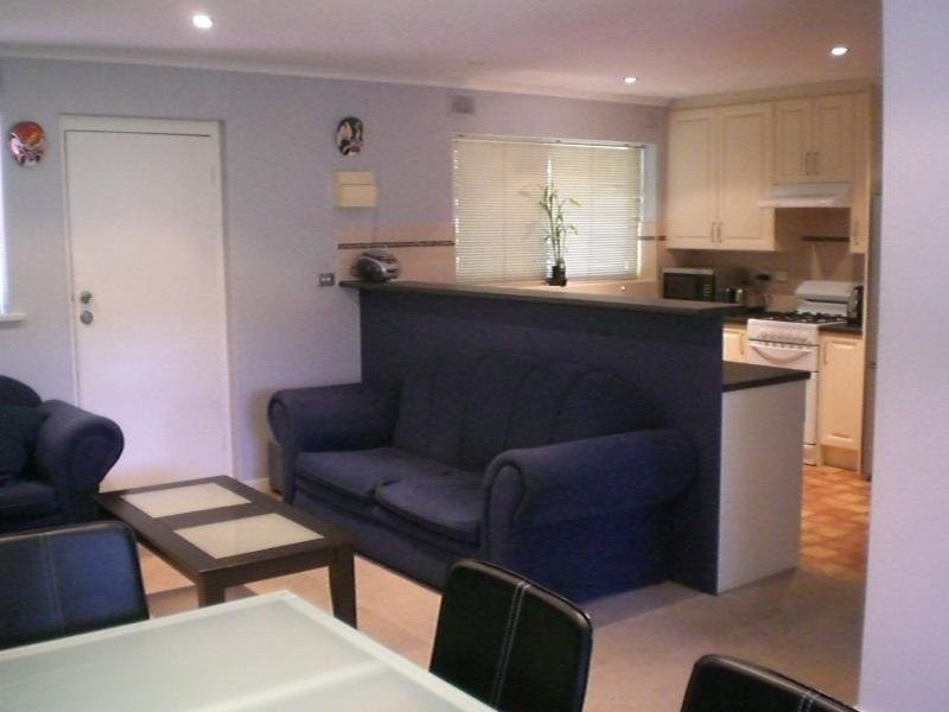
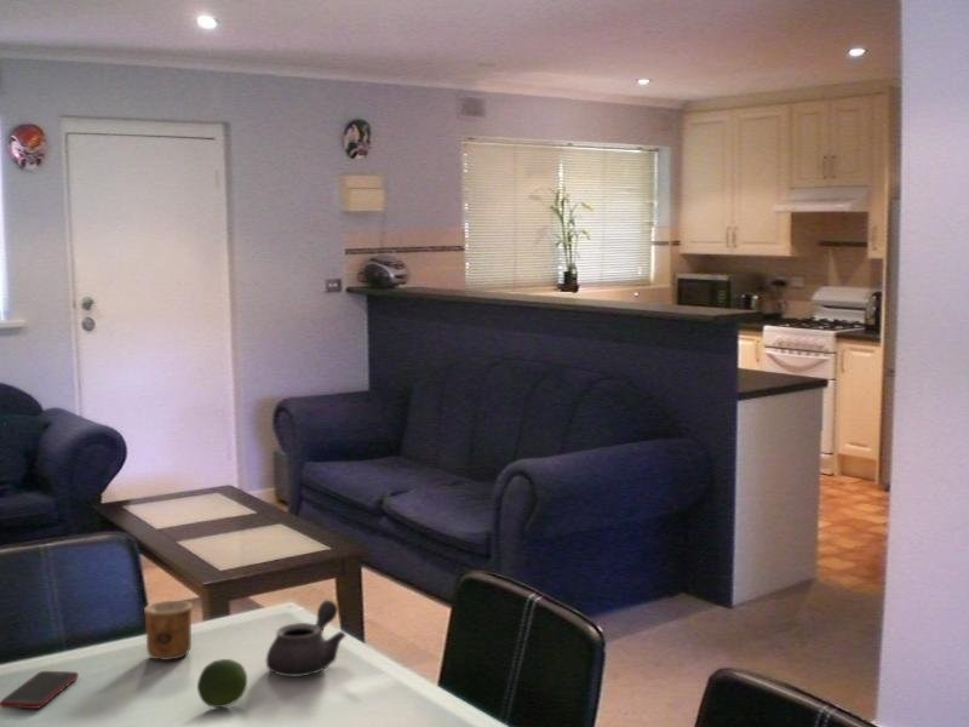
+ cell phone (40, 688)
+ fruit (222, 682)
+ cup (168, 629)
+ teapot (311, 637)
